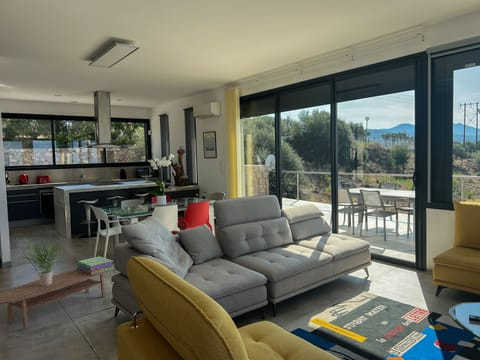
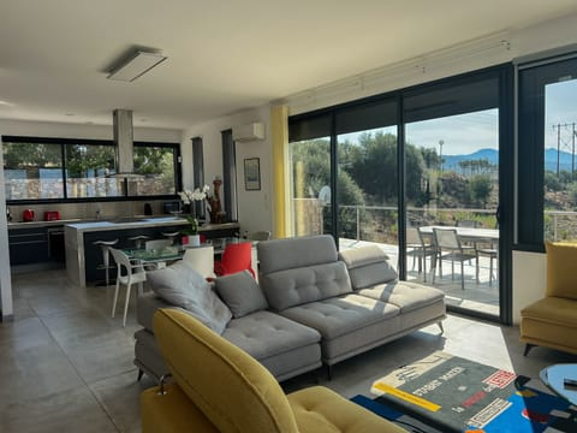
- stack of books (95, 264)
- potted plant (44, 260)
- coffee table (59, 294)
